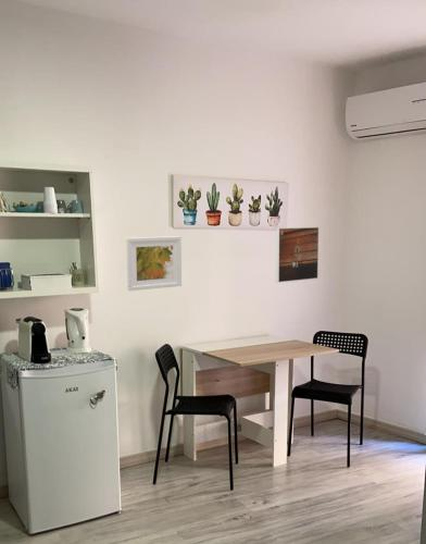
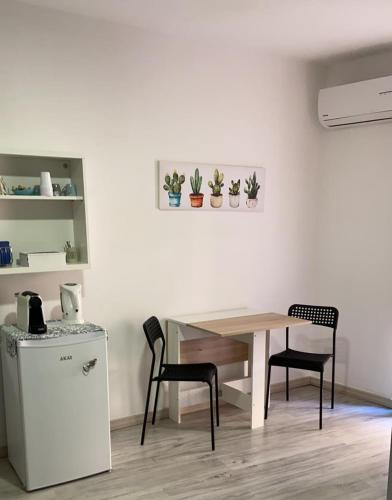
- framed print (154, 262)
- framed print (297, 254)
